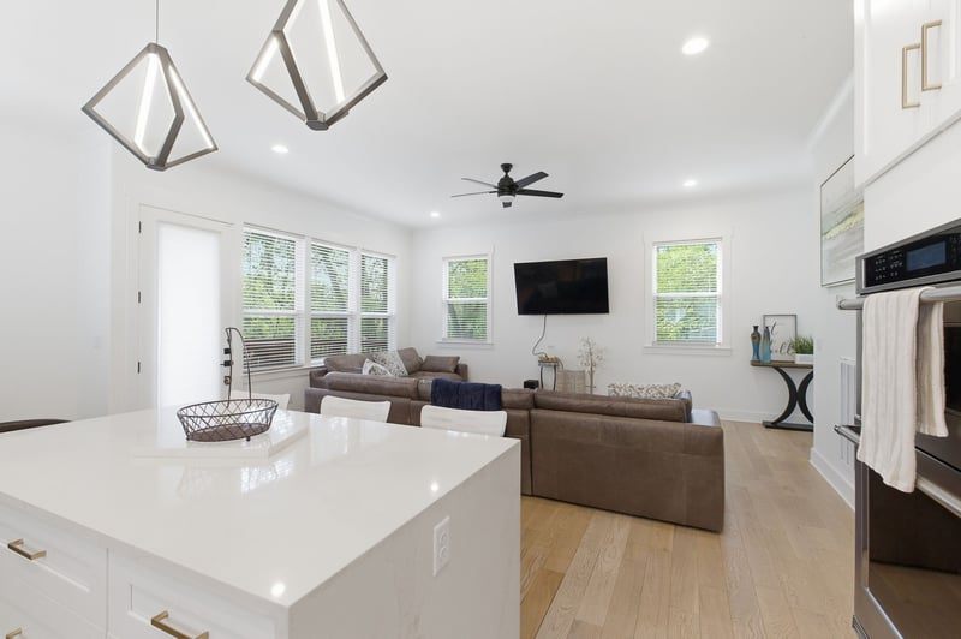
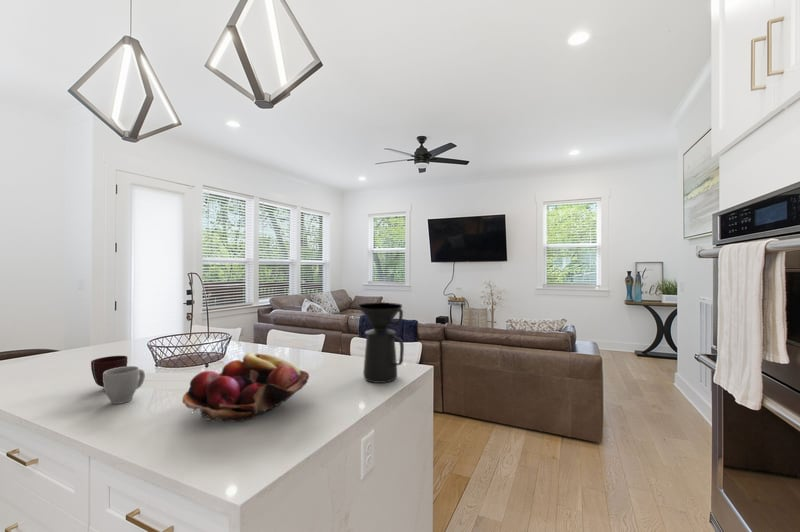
+ coffee maker (380, 341)
+ mug (126, 383)
+ mug (106, 370)
+ fruit basket (251, 381)
